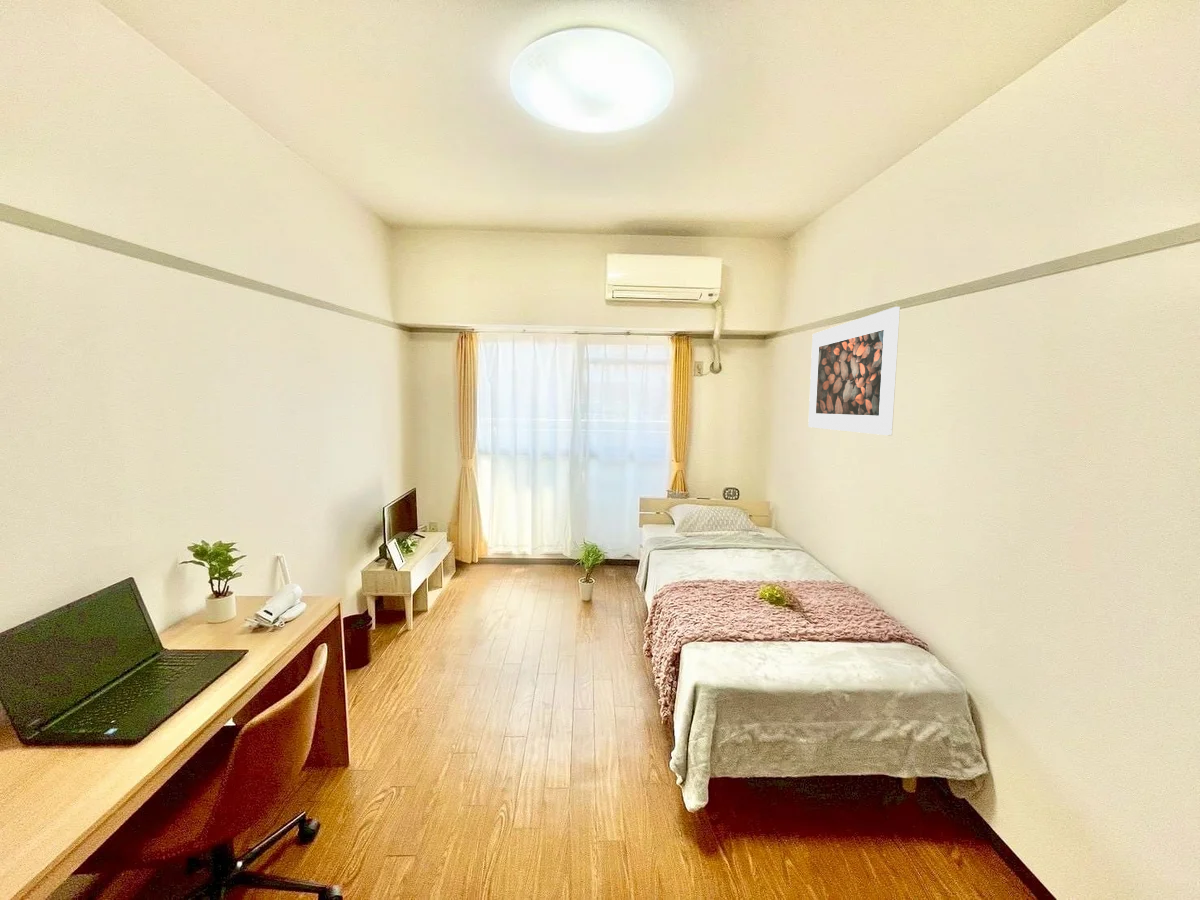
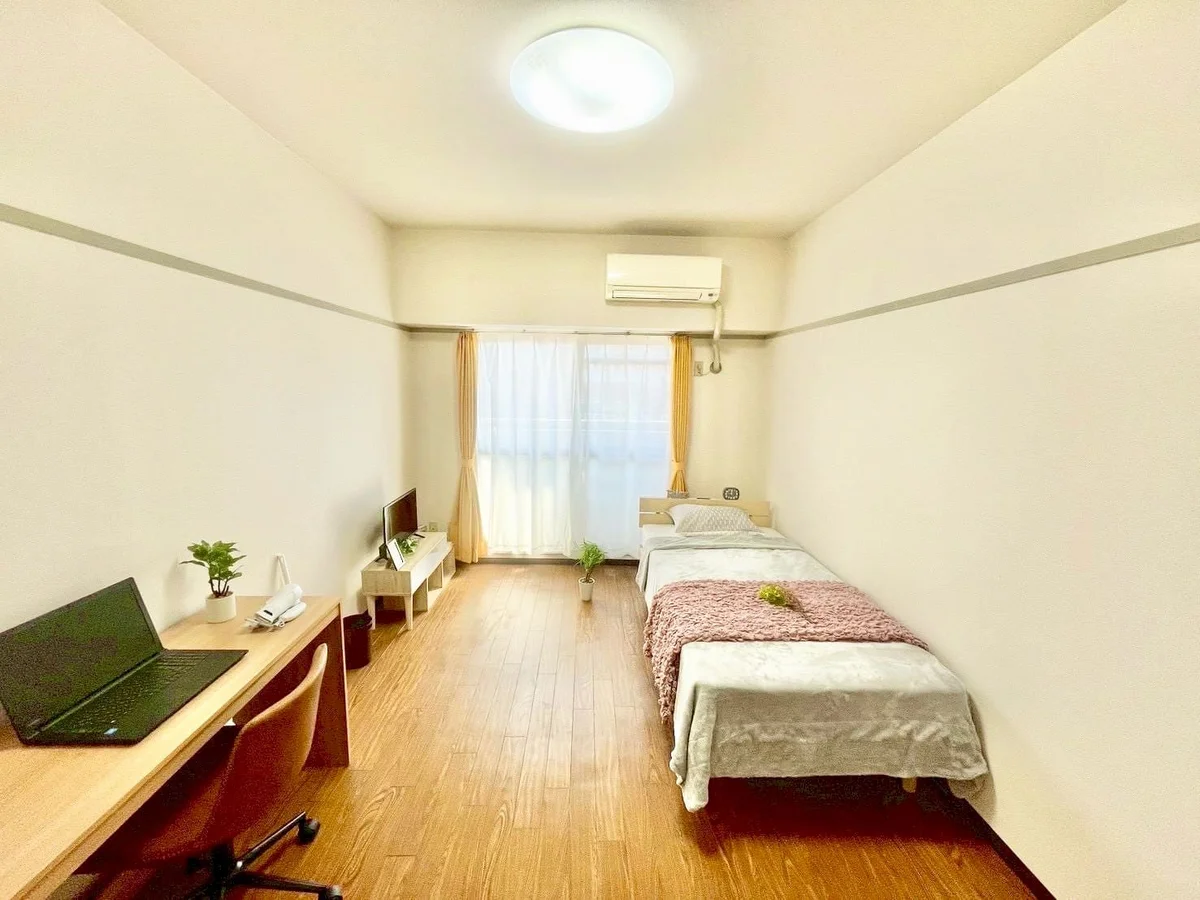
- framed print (846, 377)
